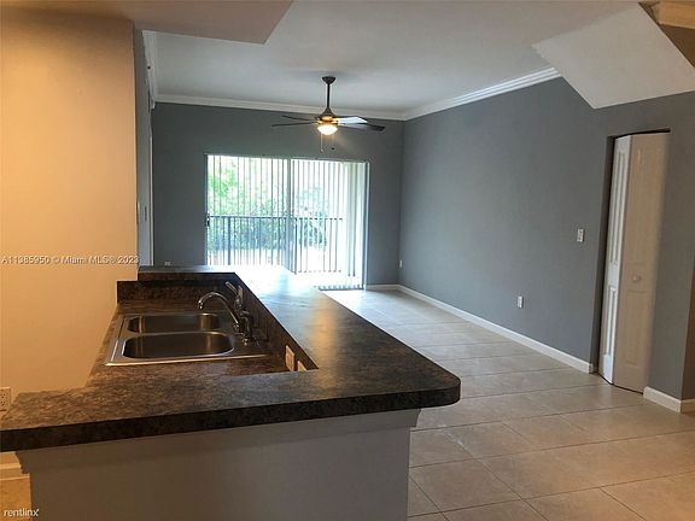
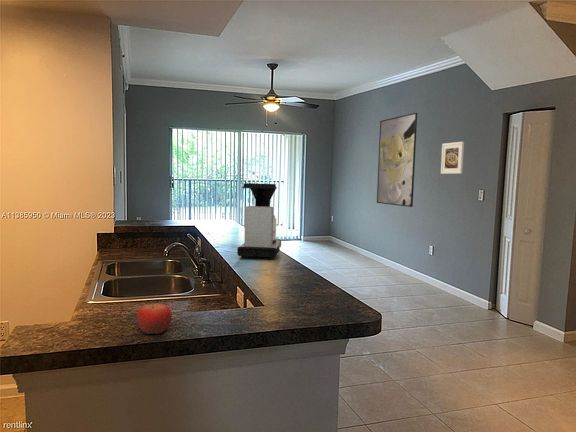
+ fruit (154, 315)
+ coffee maker (261, 218)
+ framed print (395, 161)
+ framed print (451, 158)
